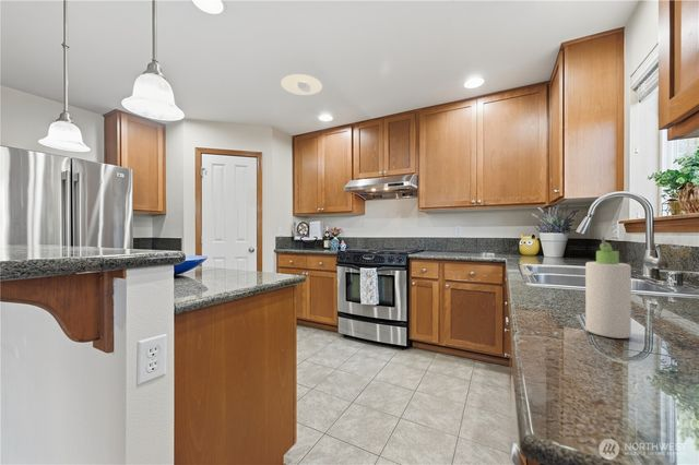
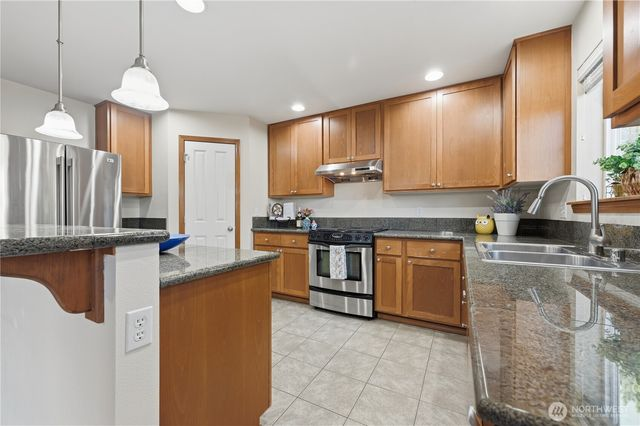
- bottle (606, 285)
- recessed light (301, 83)
